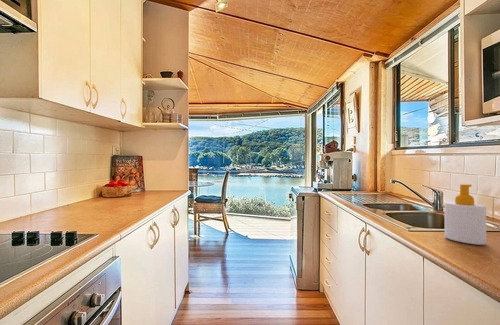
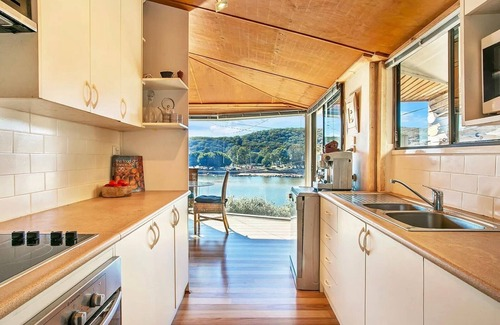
- soap bottle (464, 212)
